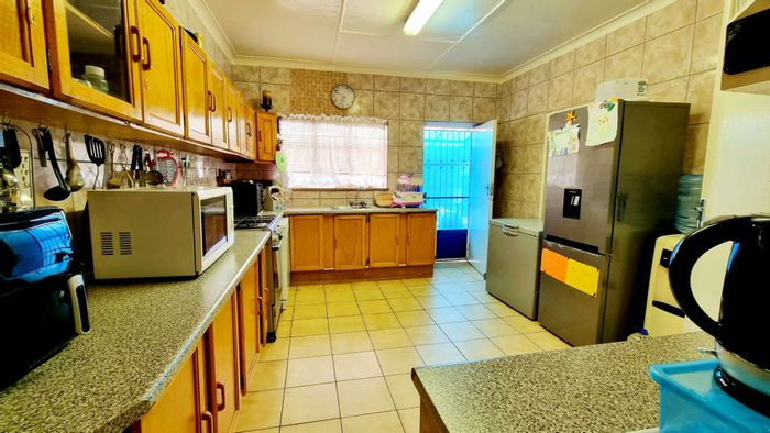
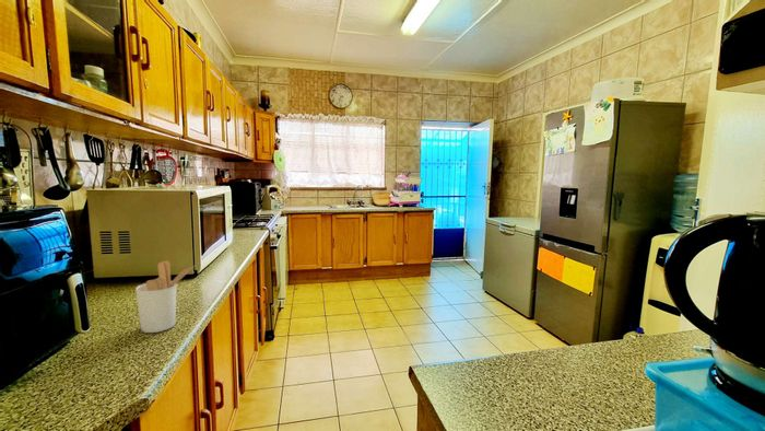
+ utensil holder (167, 295)
